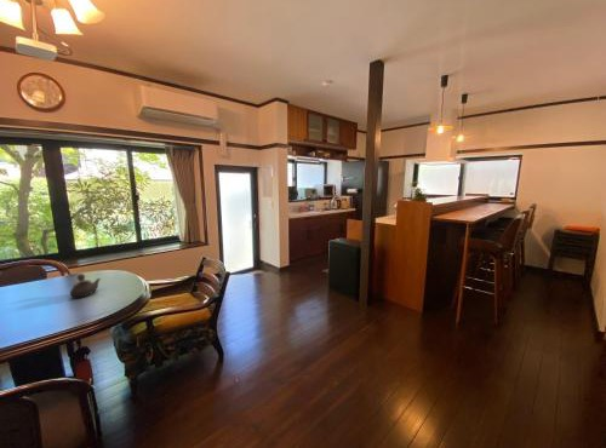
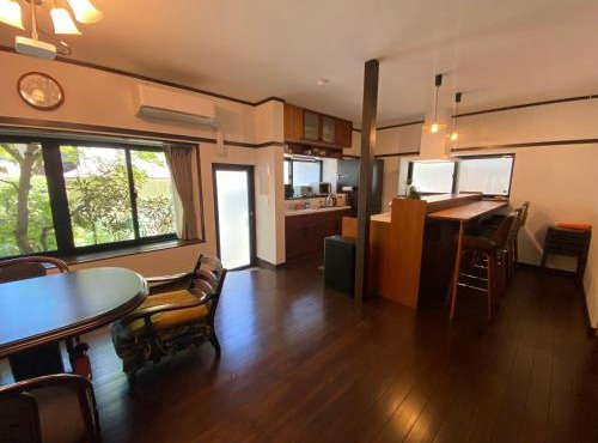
- teapot (84, 283)
